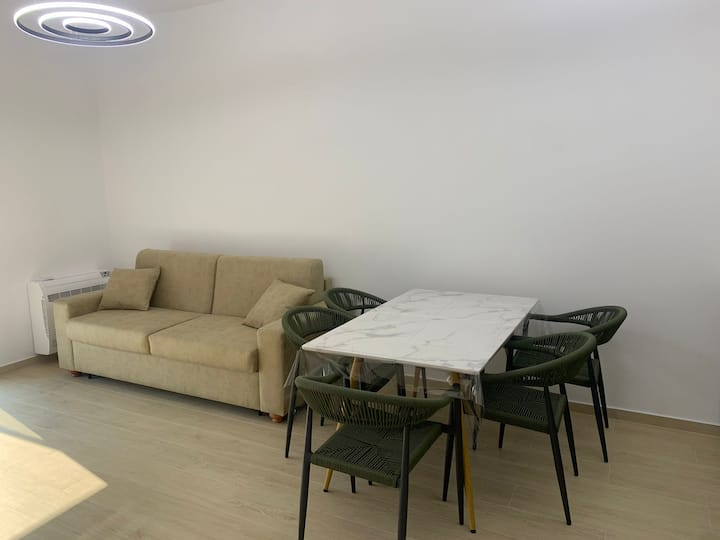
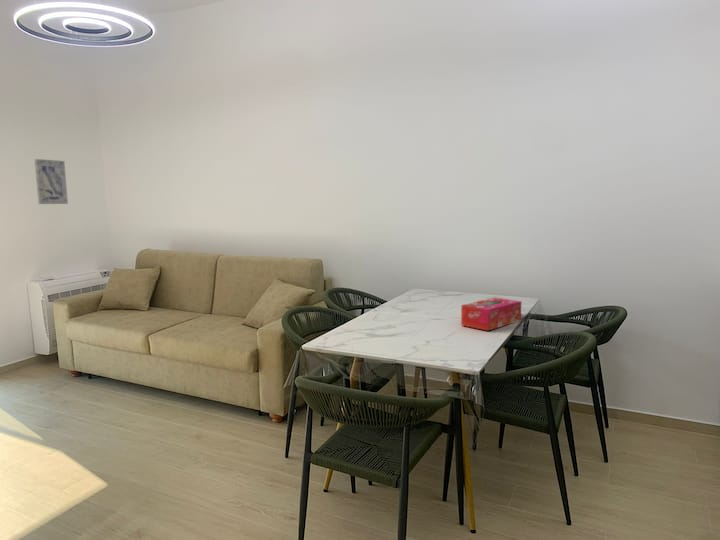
+ tissue box (491, 313)
+ wall art (51, 182)
